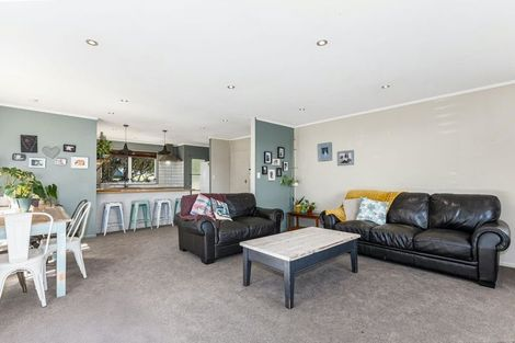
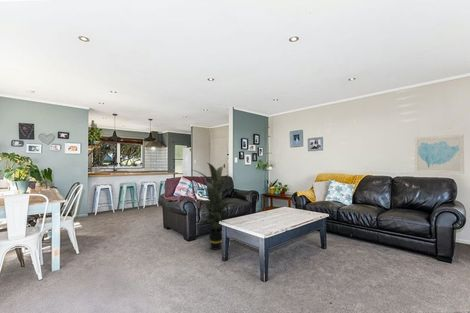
+ wall art (437, 154)
+ indoor plant (212, 205)
